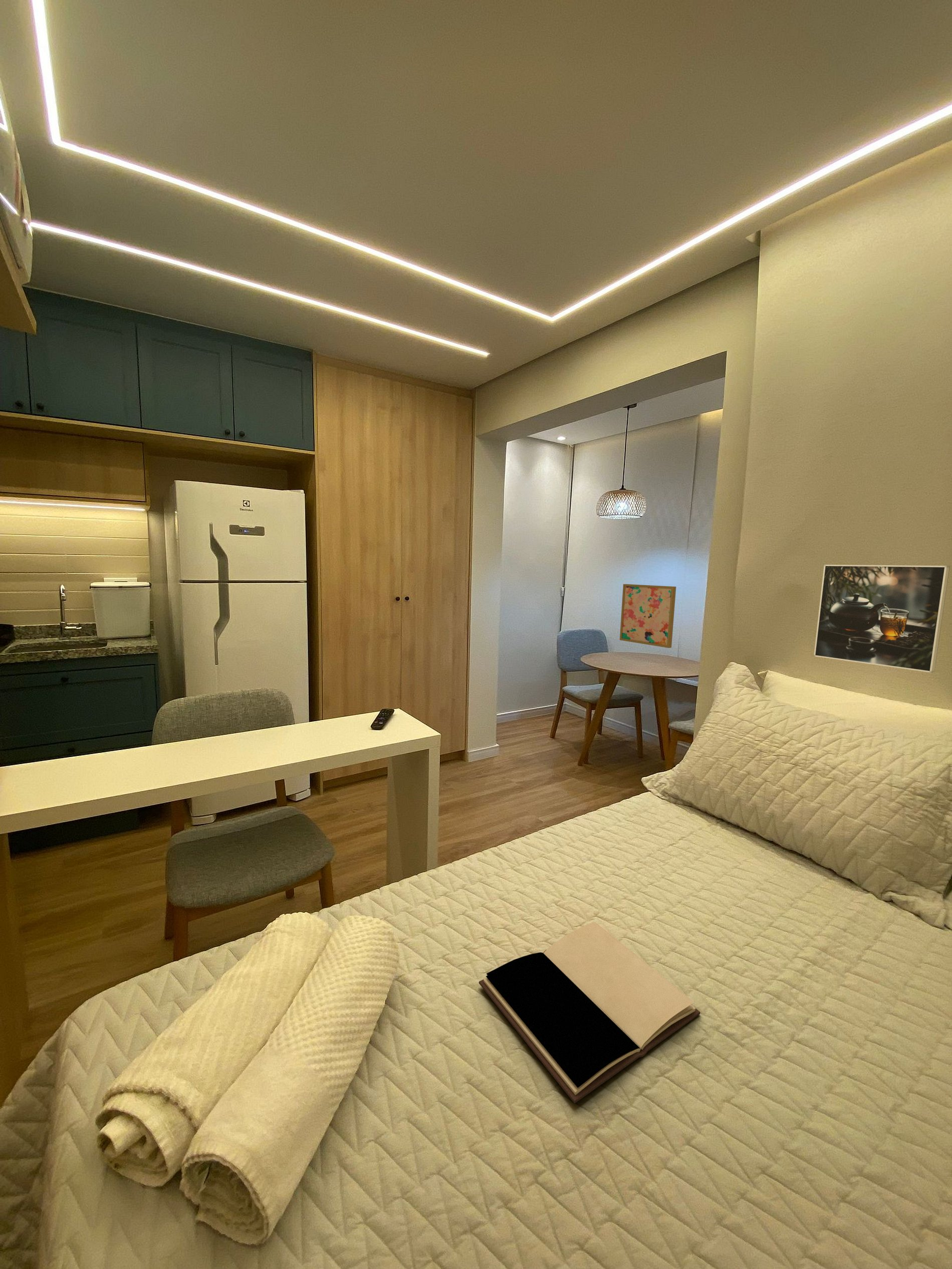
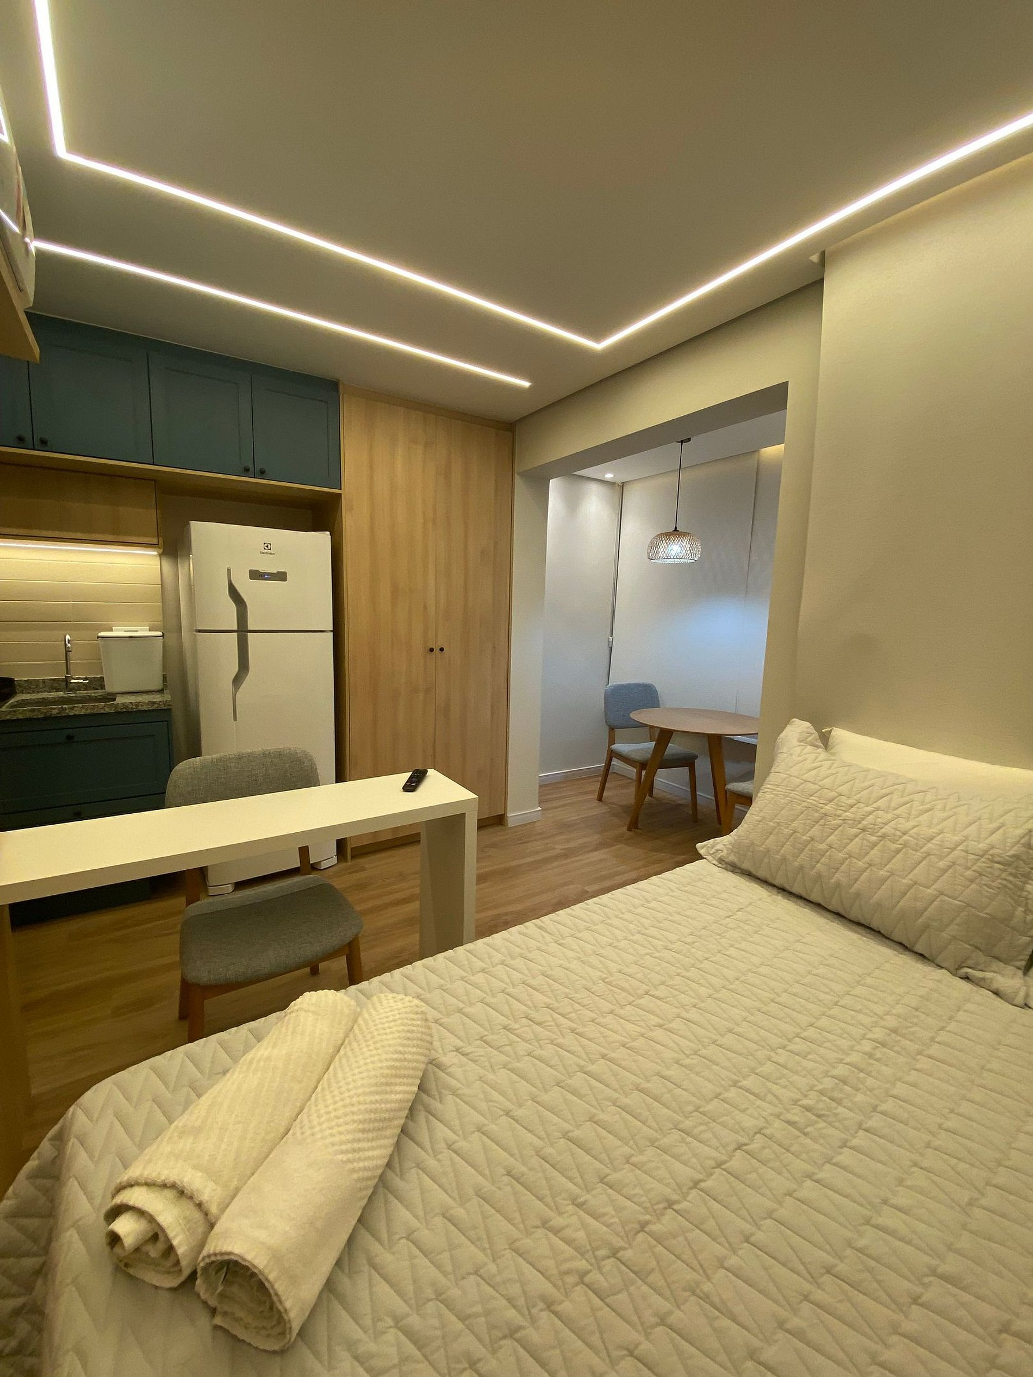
- book (587, 993)
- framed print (876, 615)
- wall art (646, 615)
